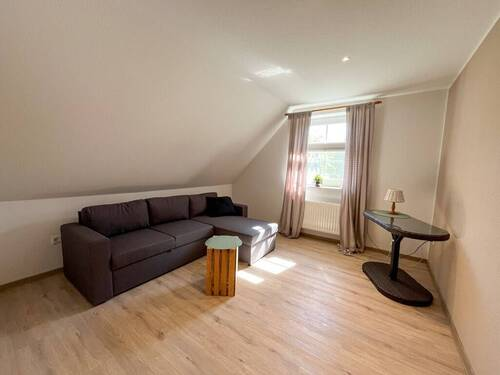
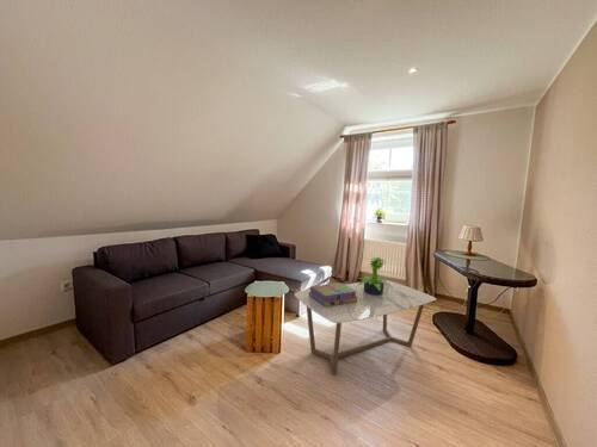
+ stack of books (332, 293)
+ potted plant (374, 273)
+ coffee table (363, 318)
